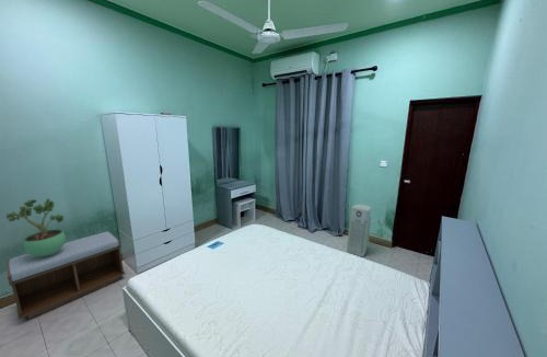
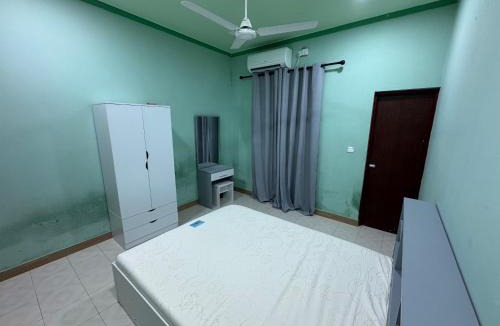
- bench (71, 268)
- potted plant (39, 228)
- air purifier (359, 228)
